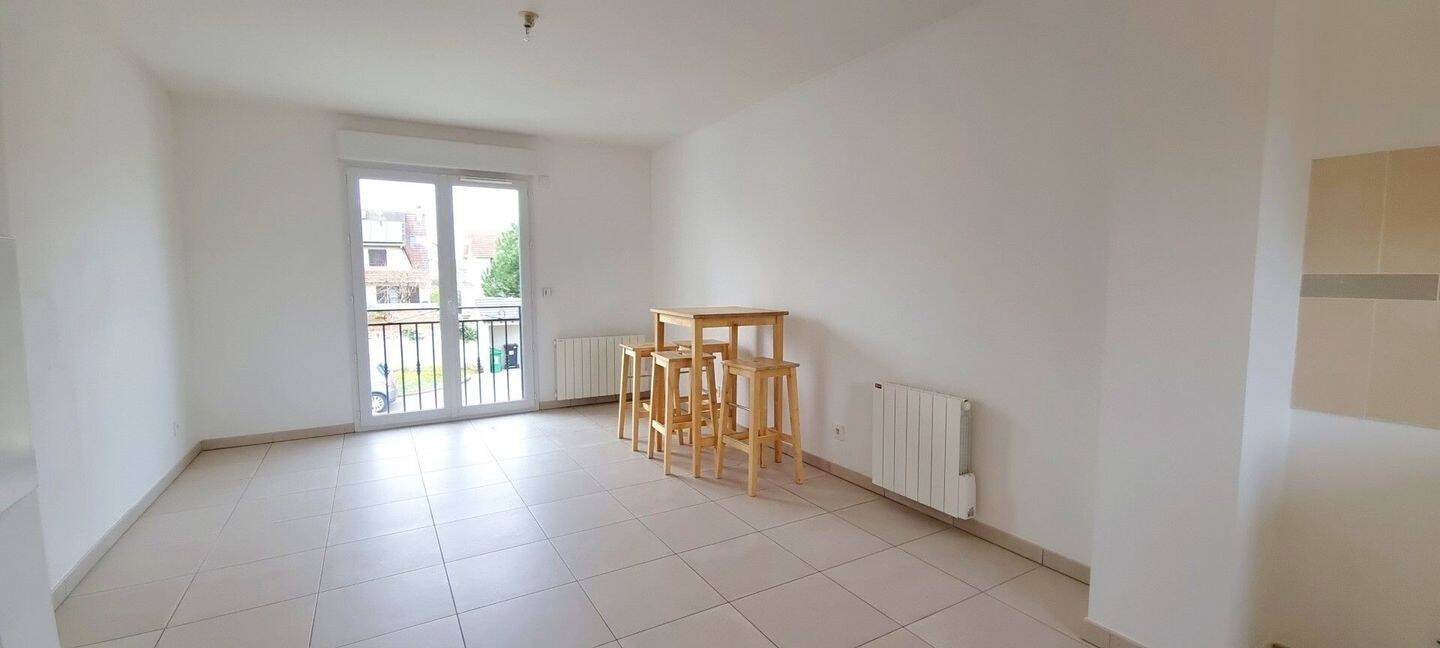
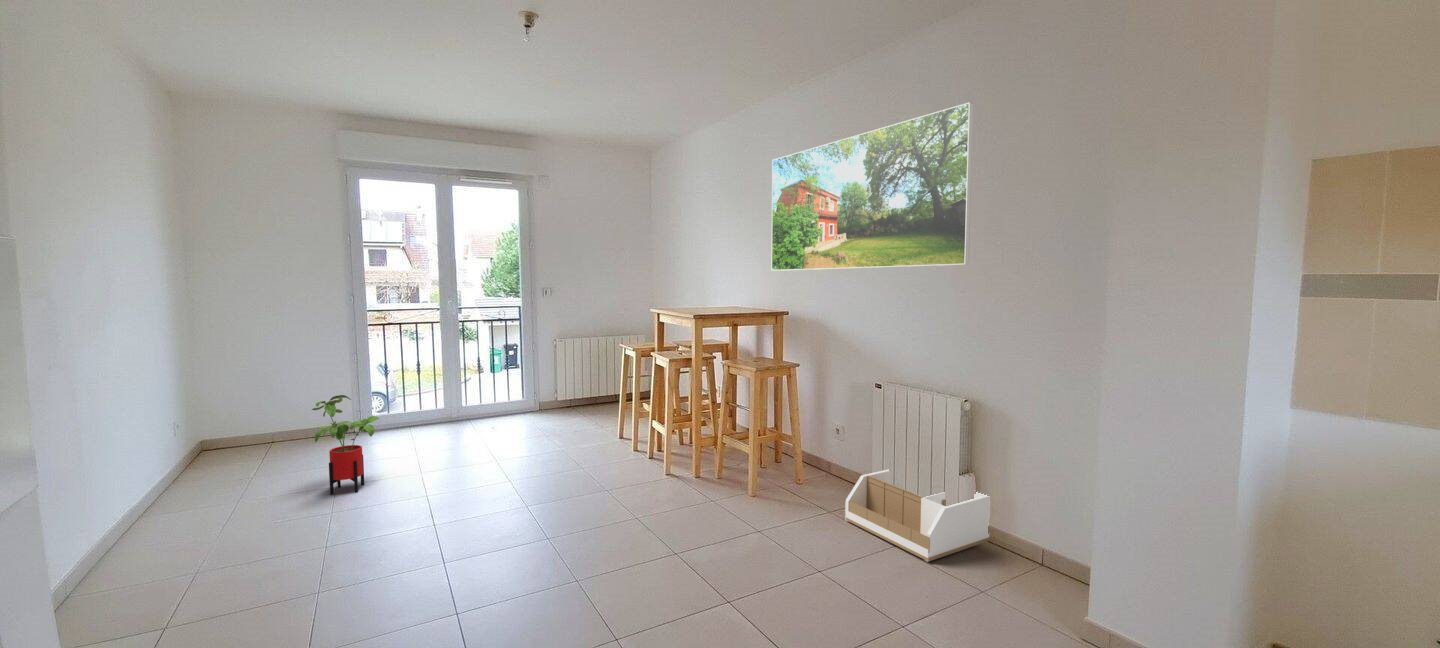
+ storage bin (912, 507)
+ house plant (343, 442)
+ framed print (853, 202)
